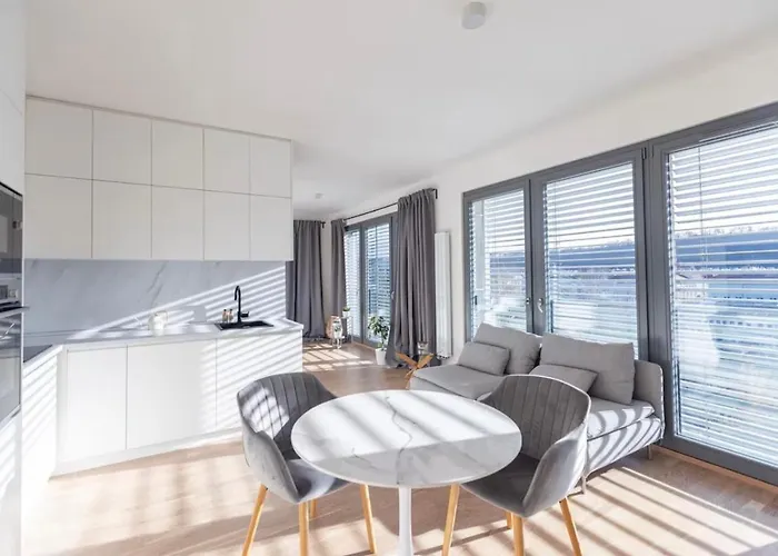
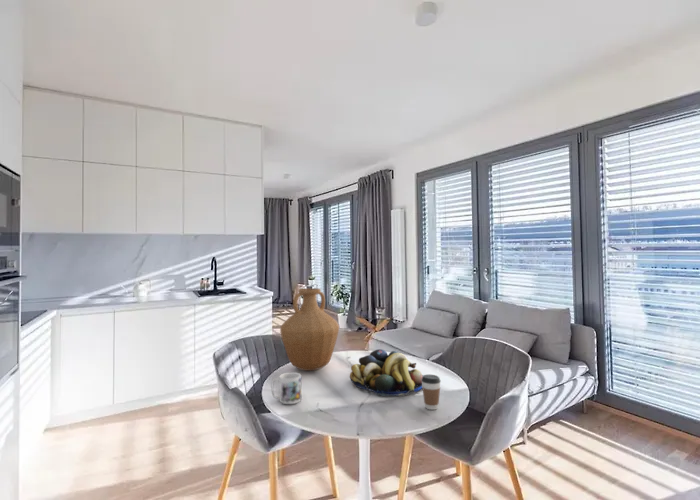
+ mug (286, 388)
+ fruit bowl (389, 367)
+ coffee cup (431, 391)
+ vase (310, 328)
